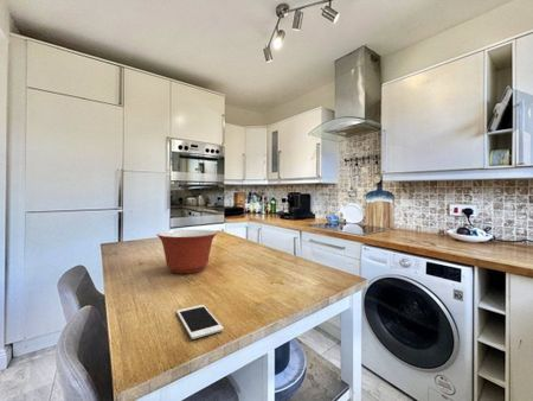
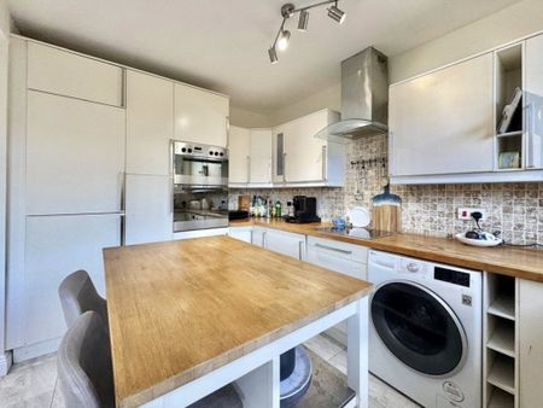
- mixing bowl (187, 250)
- cell phone (198, 319)
